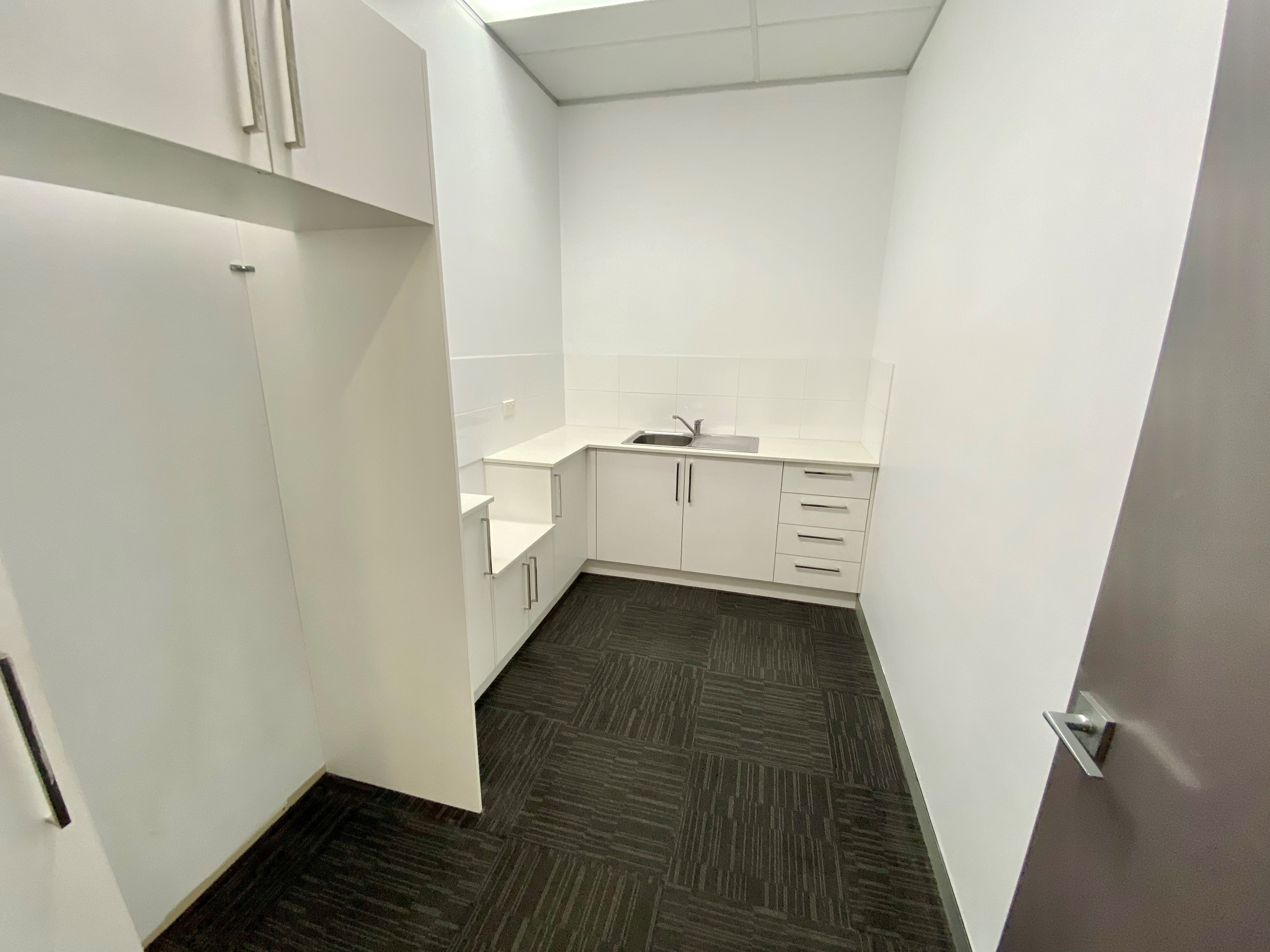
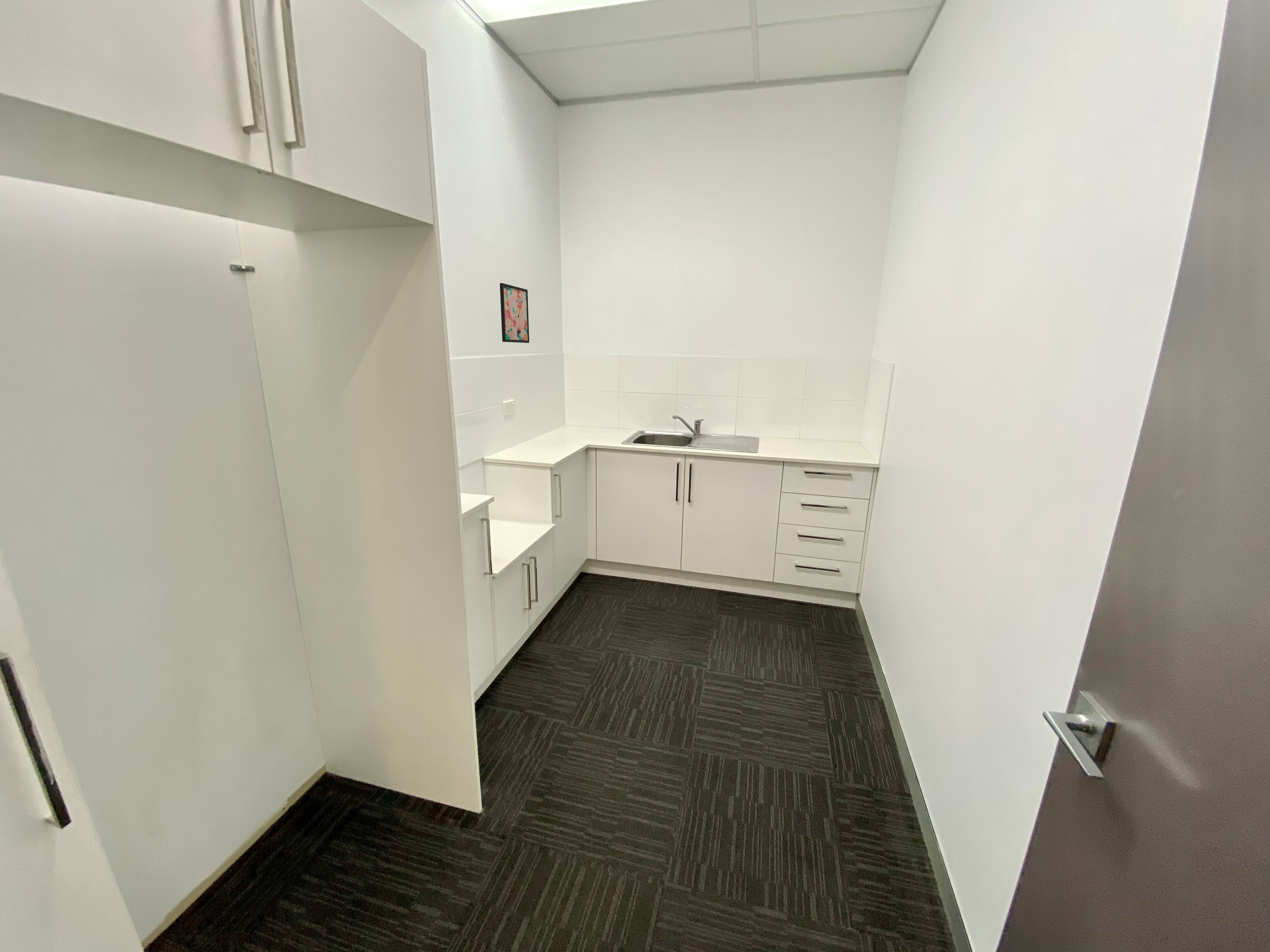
+ wall art (515, 315)
